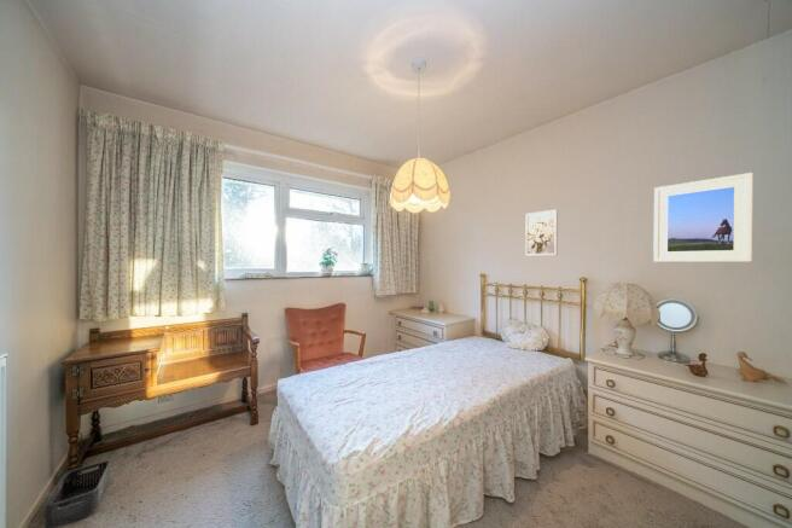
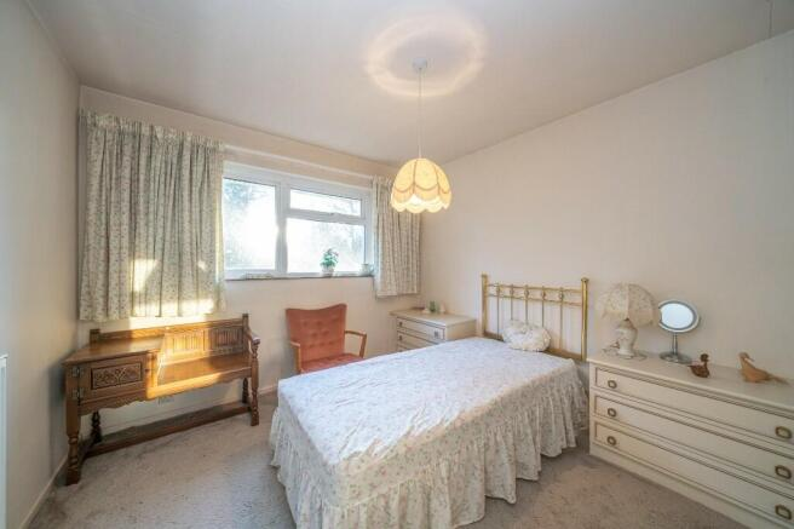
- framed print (698, 221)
- wall art (541, 233)
- storage bin (80, 492)
